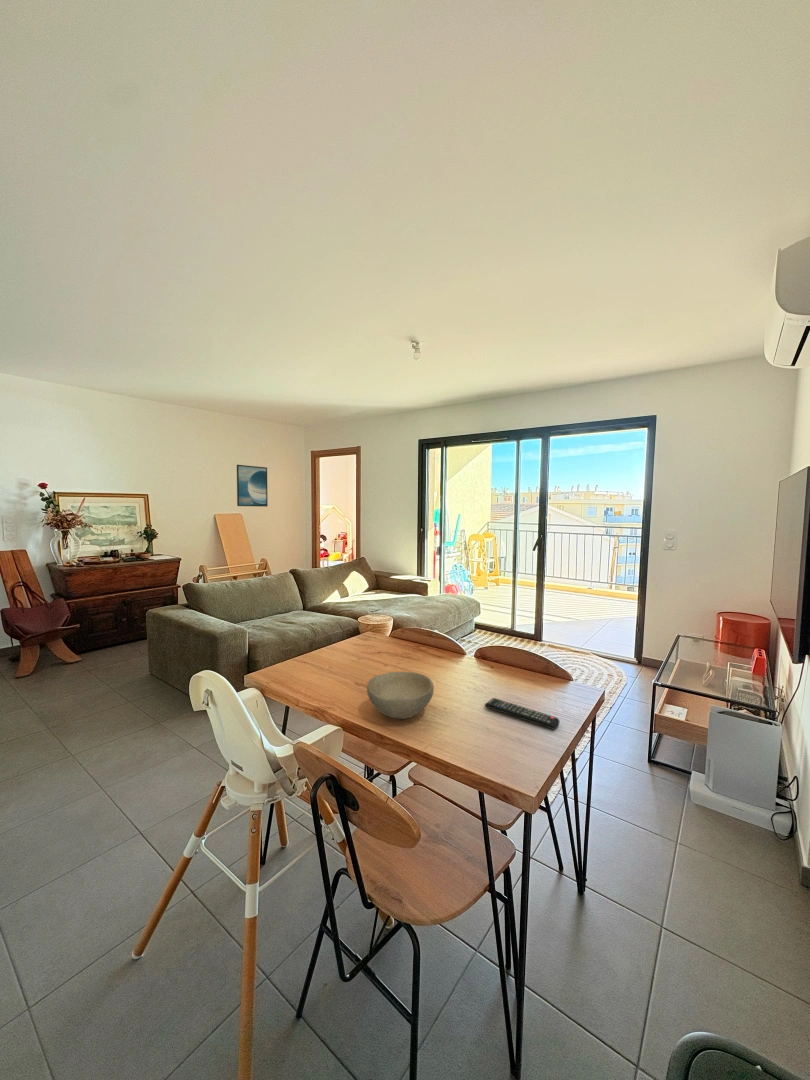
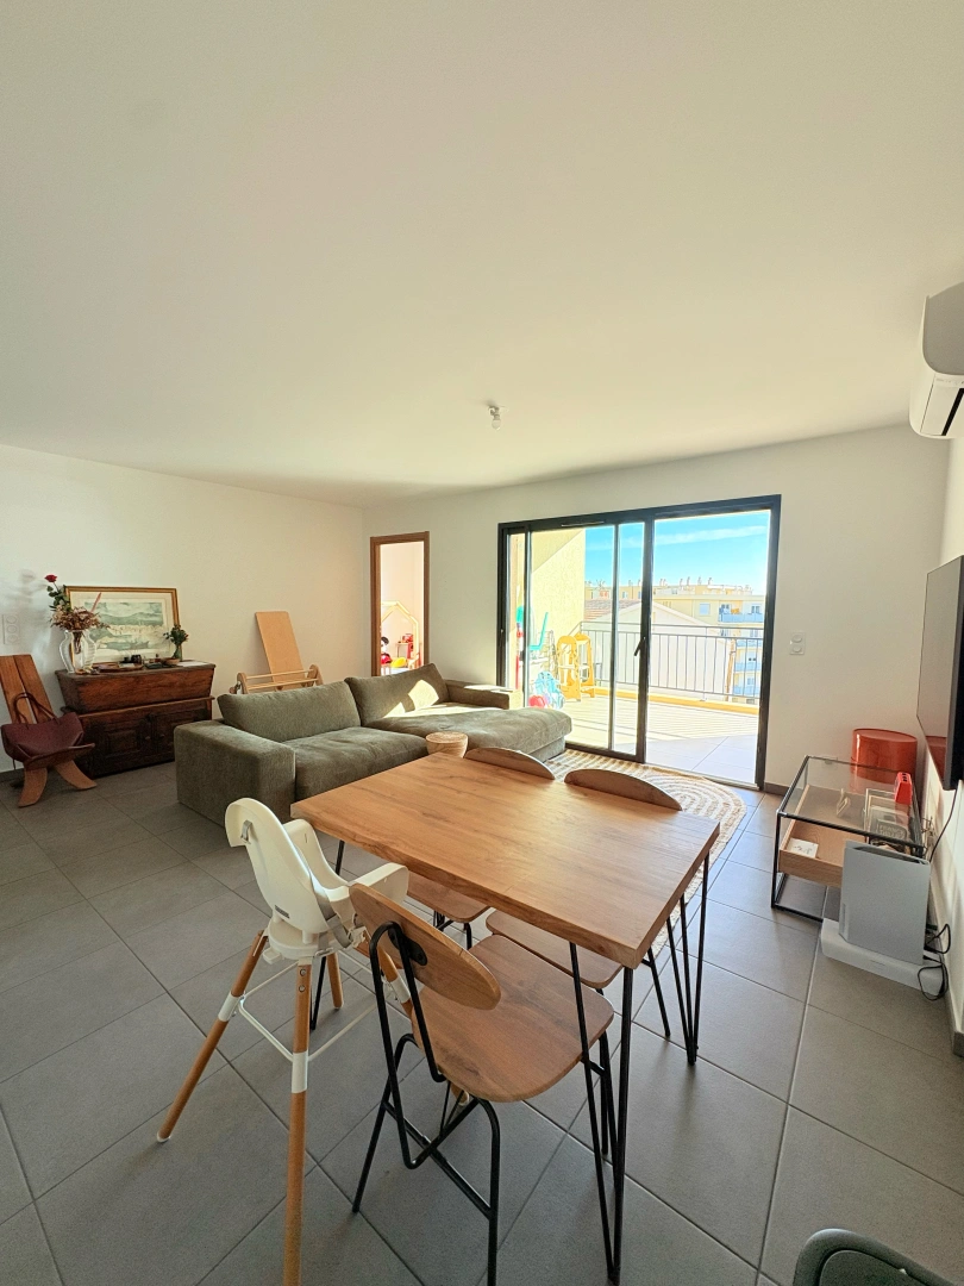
- bowl (399, 698)
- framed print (252, 486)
- remote control (520, 713)
